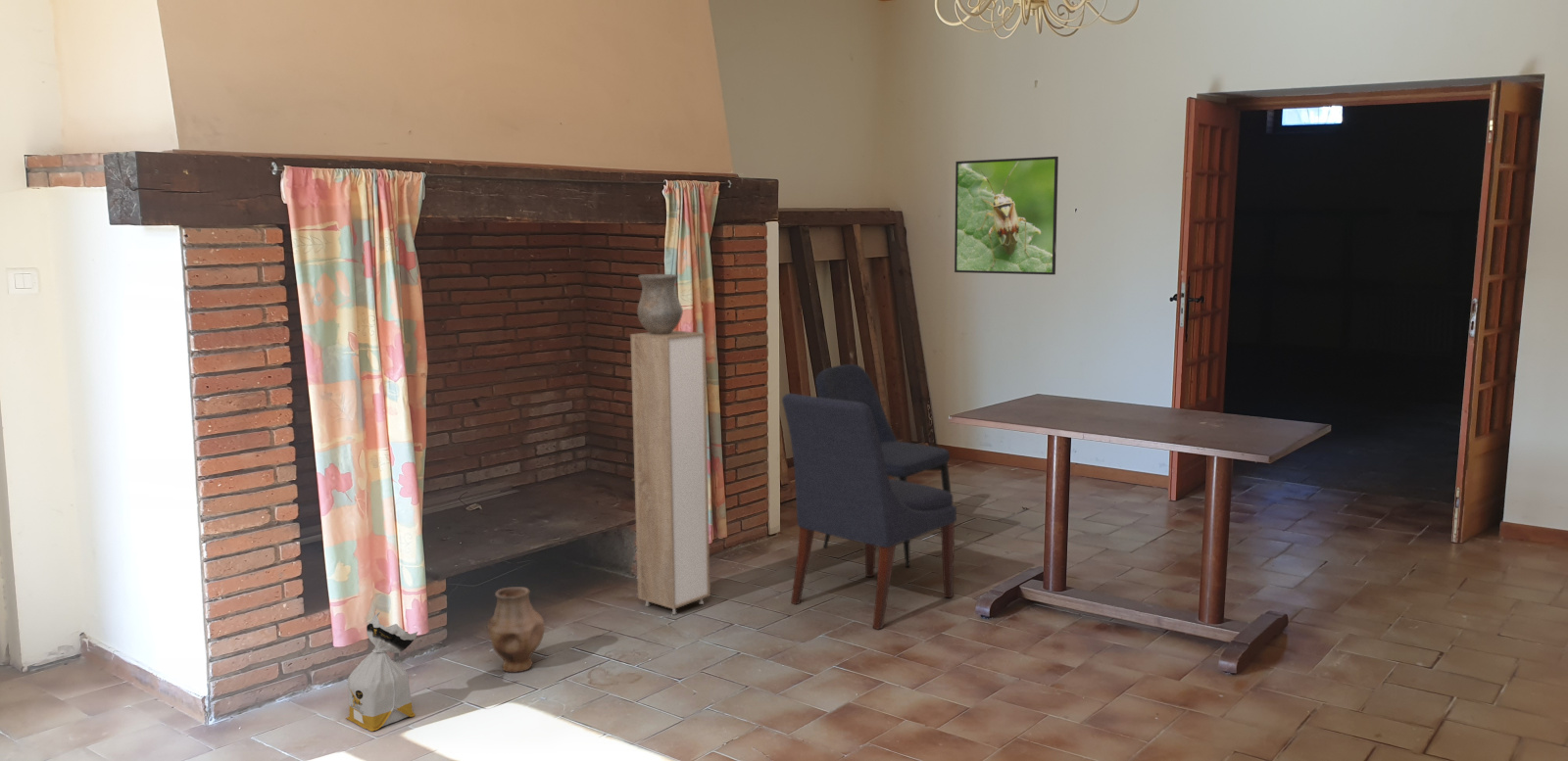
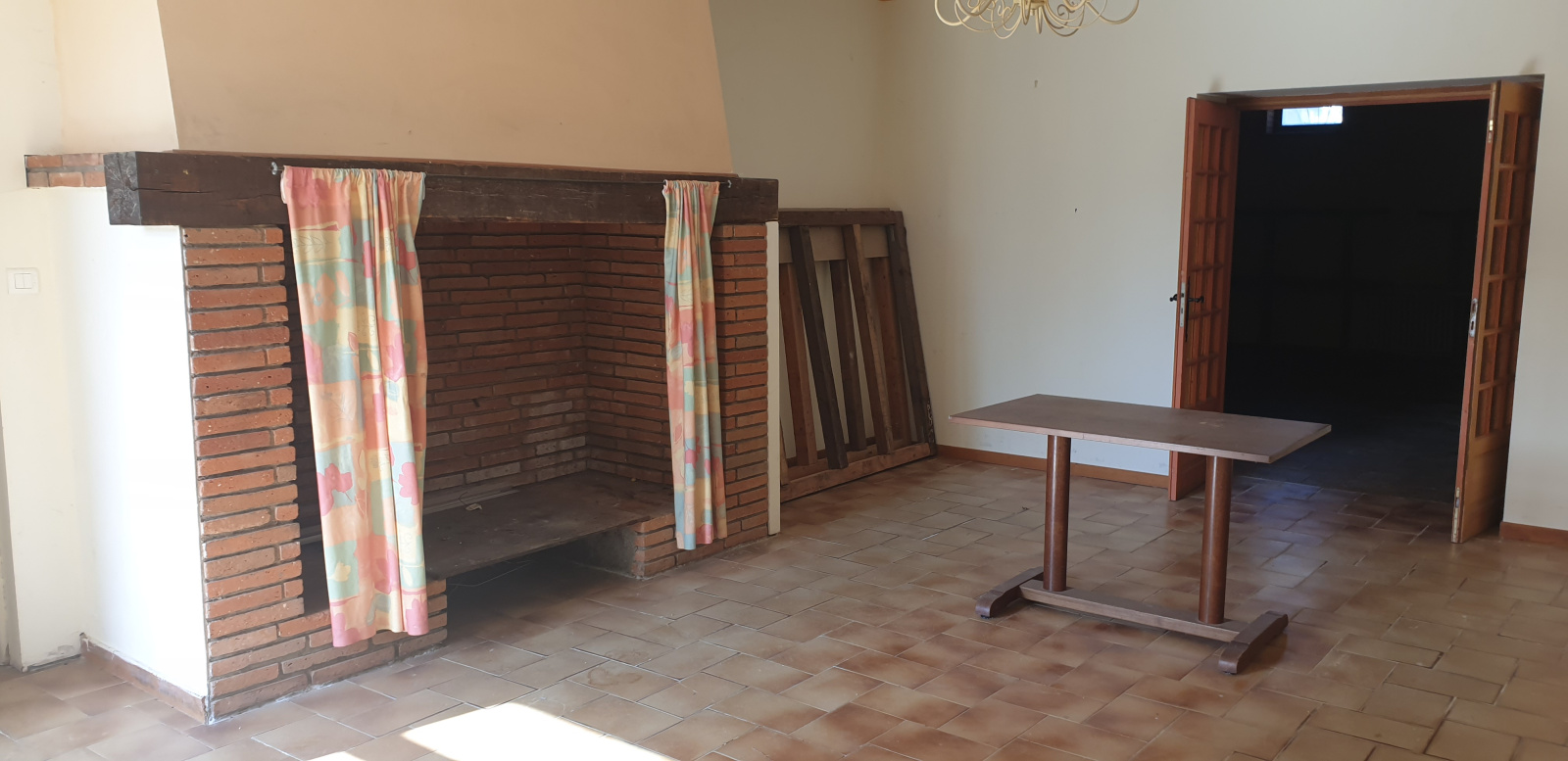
- cabinet (670, 471)
- chair (867, 497)
- vase (660, 304)
- vase (515, 629)
- bag (379, 666)
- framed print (1004, 216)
- chair (884, 458)
